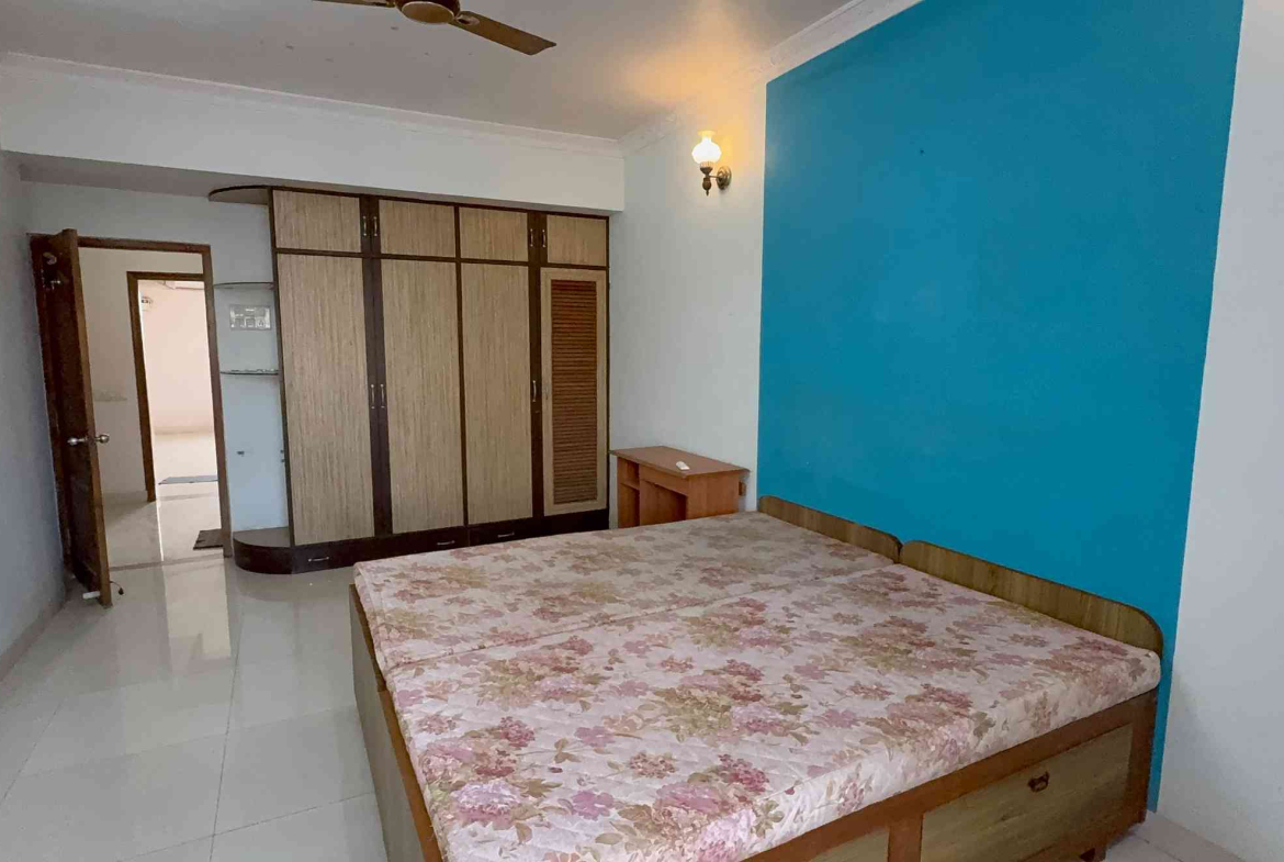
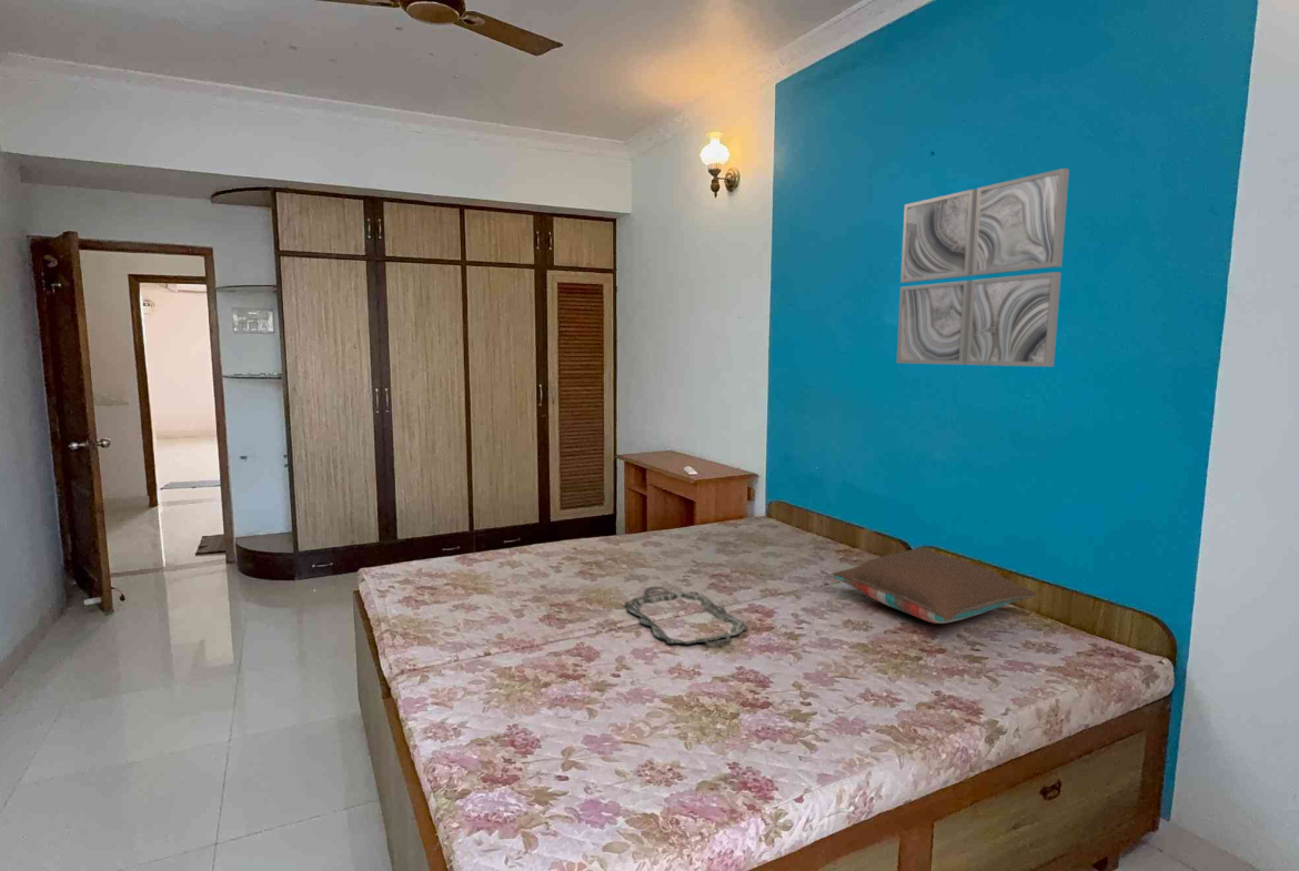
+ wall art (973, 280)
+ pillow (929, 584)
+ serving tray (685, 599)
